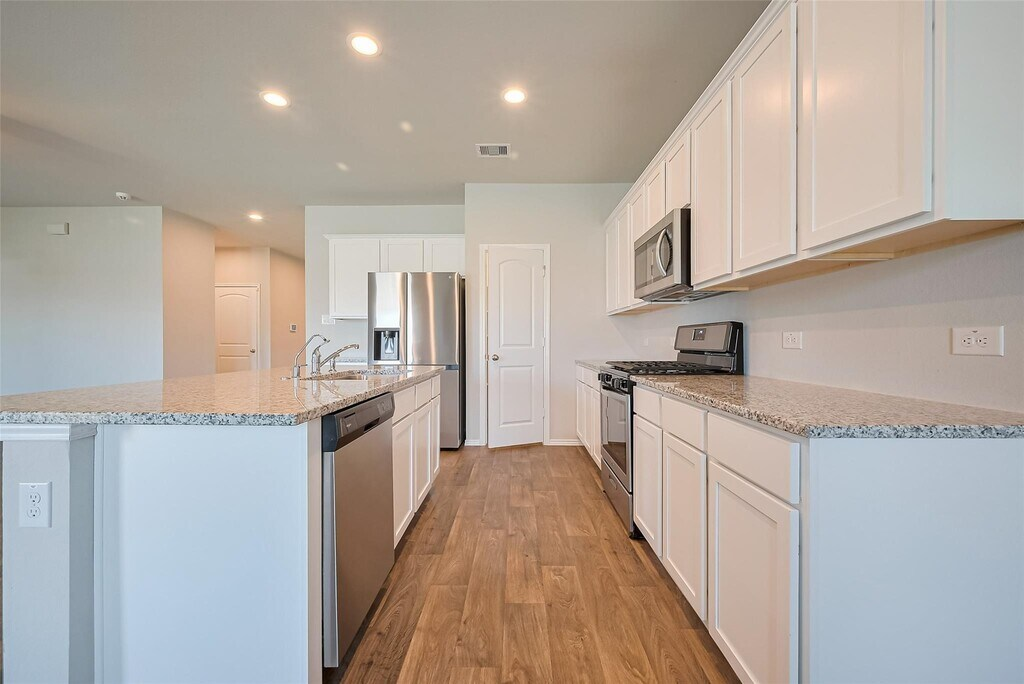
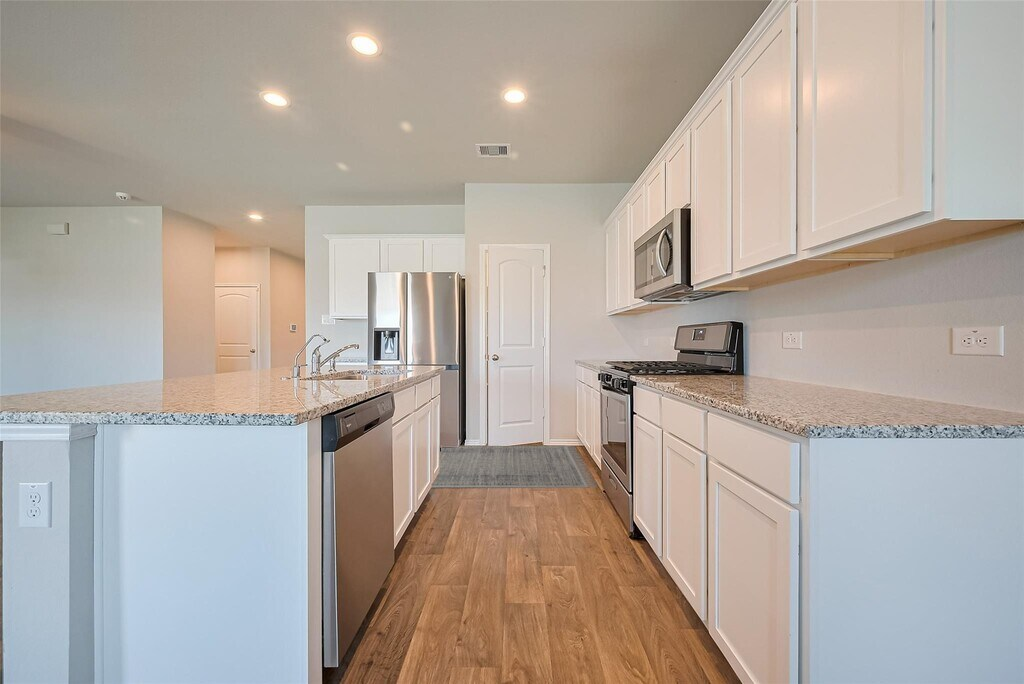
+ rug (477, 463)
